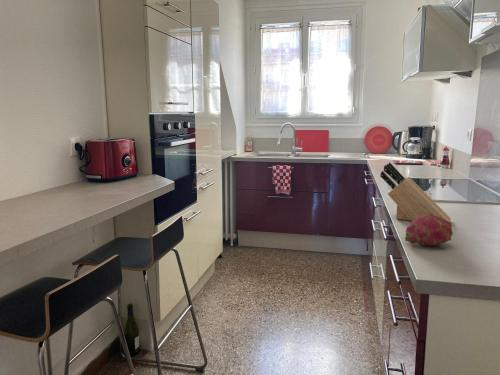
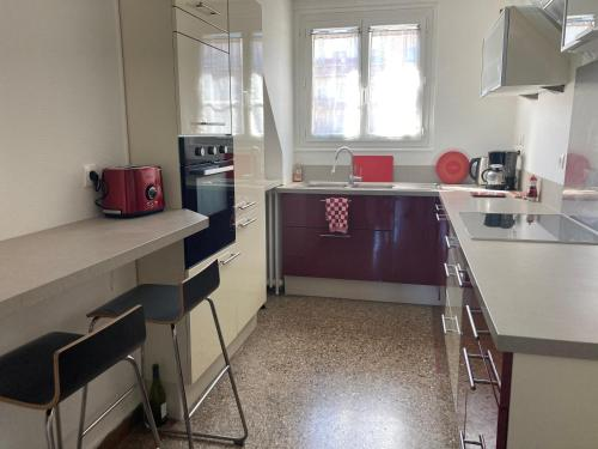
- knife block (414, 192)
- fruit (428, 229)
